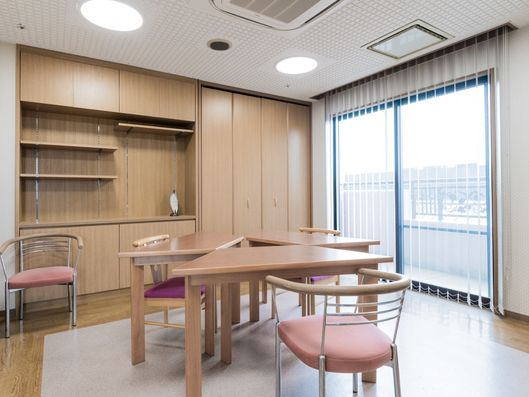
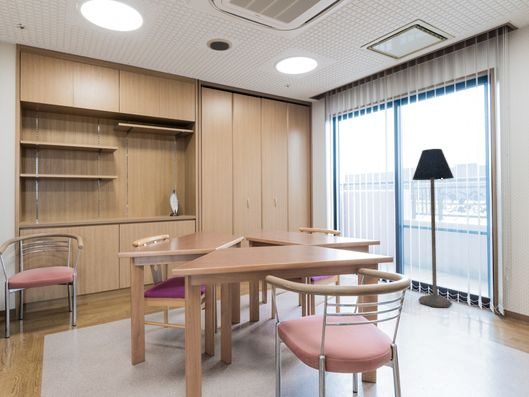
+ floor lamp (433, 225)
